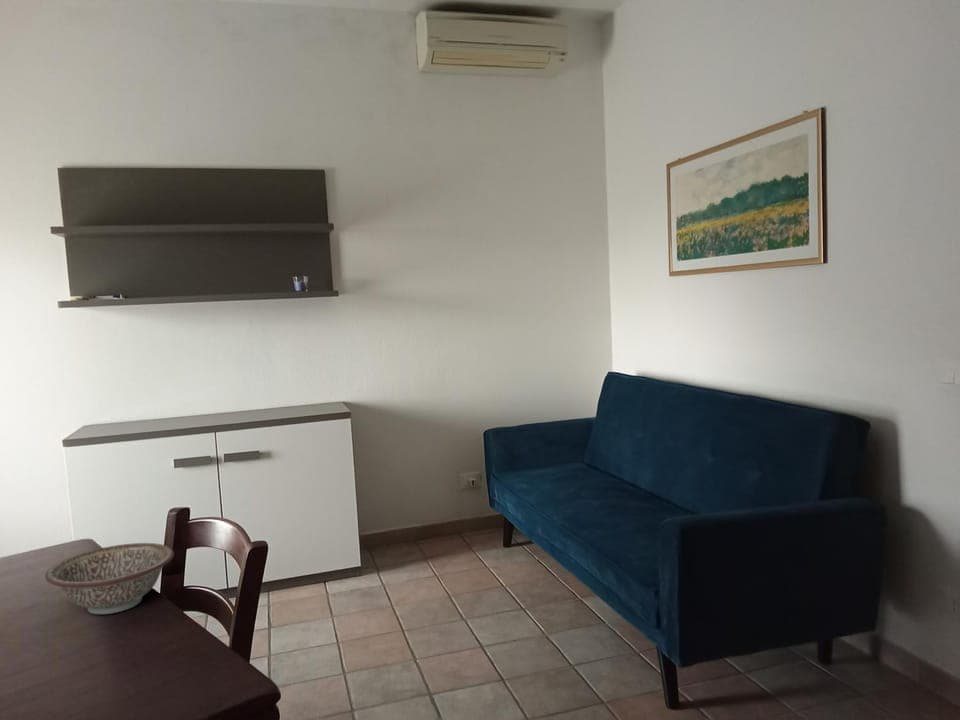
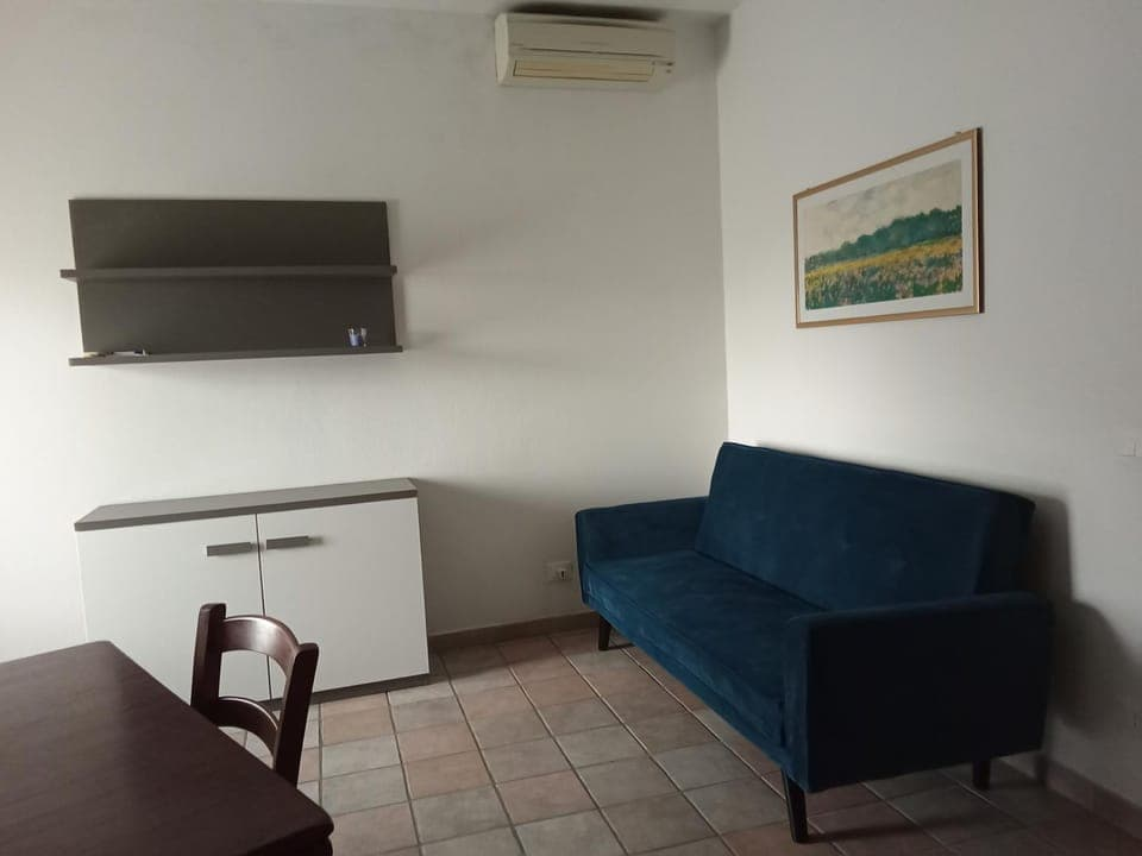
- decorative bowl (113, 583)
